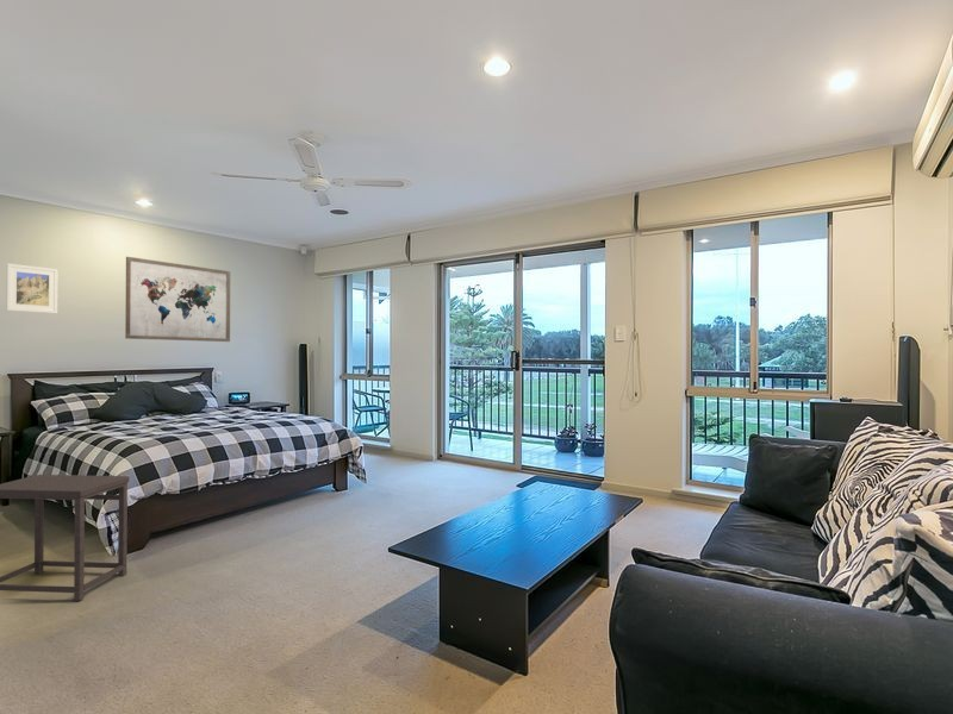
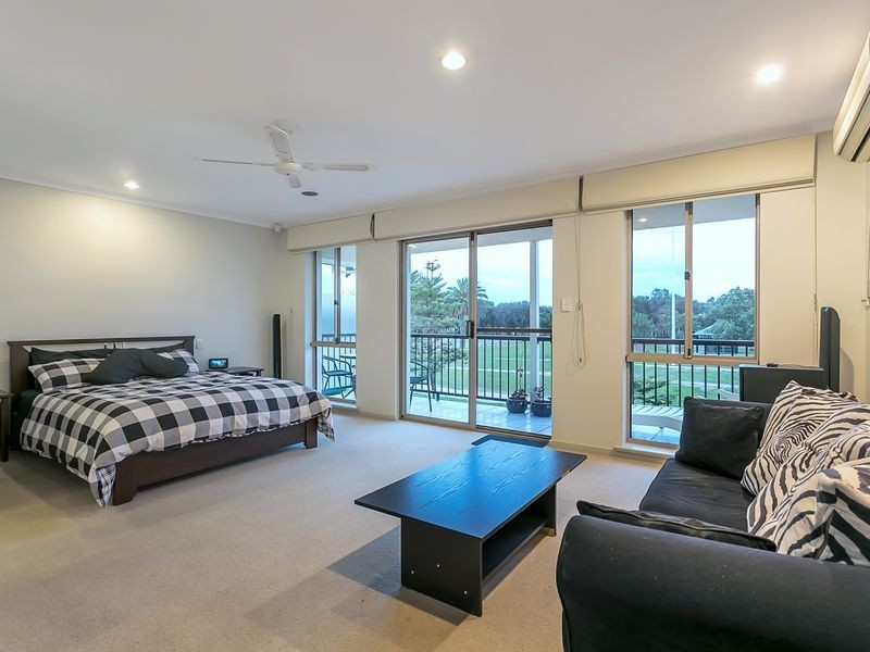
- side table (43, 533)
- wall art (181, 302)
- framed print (32, 289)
